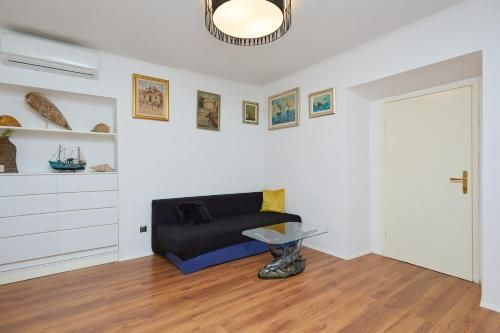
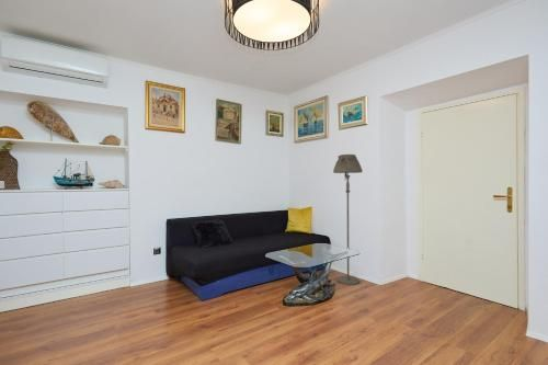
+ floor lamp (347, 217)
